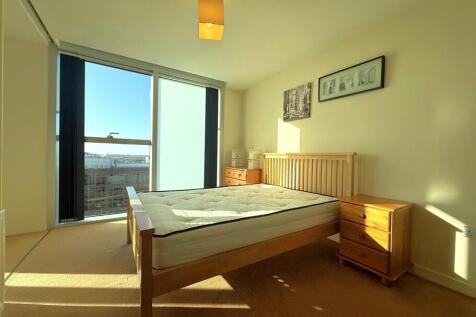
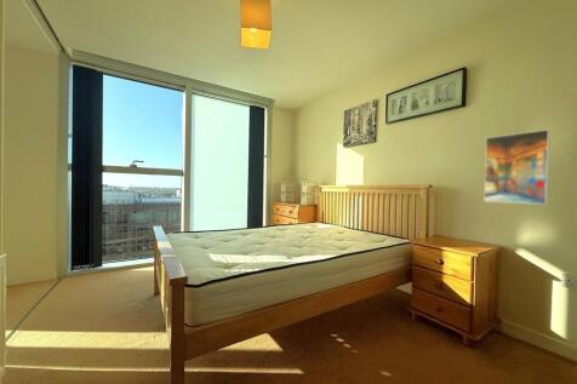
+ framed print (514, 168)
